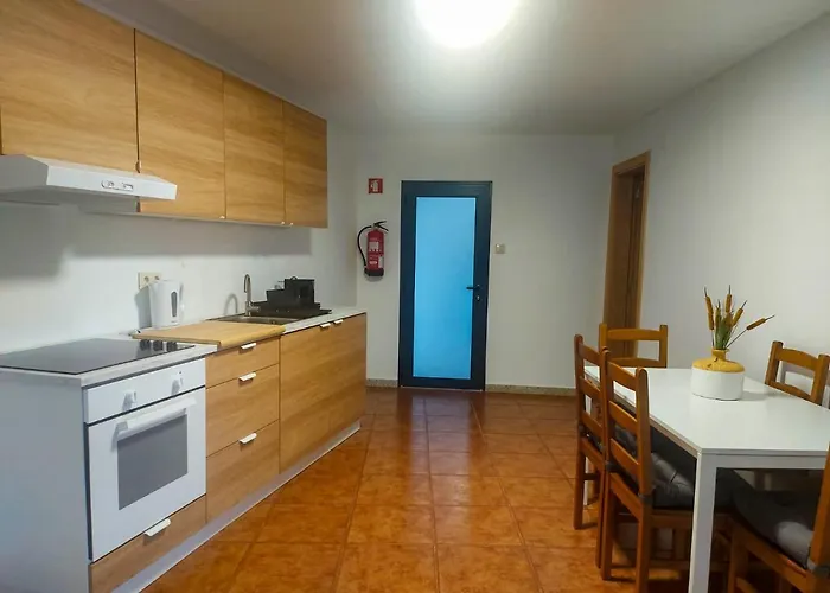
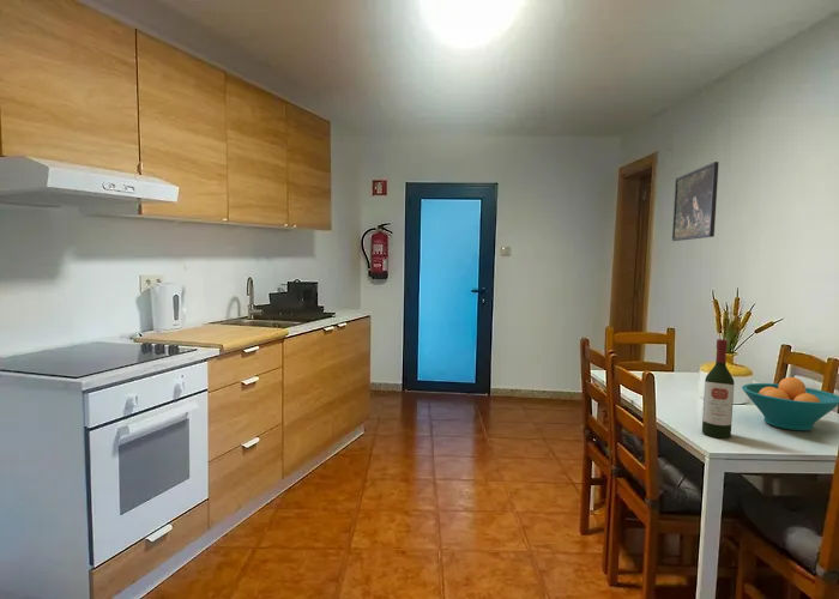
+ wine bottle (719, 387)
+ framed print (693, 205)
+ fruit bowl (789, 401)
